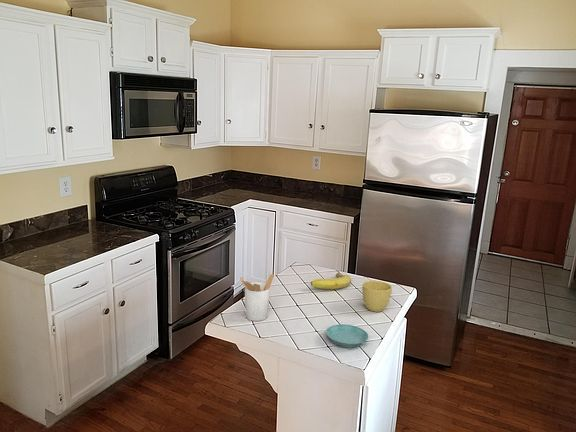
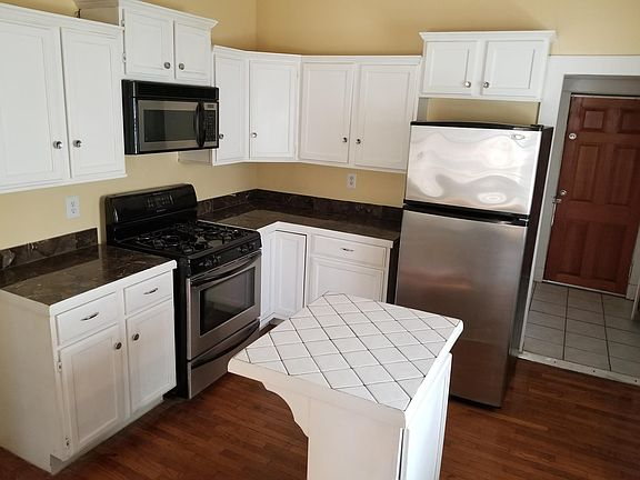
- cup (374, 295)
- utensil holder (255, 296)
- fruit (331, 279)
- saucer (346, 336)
